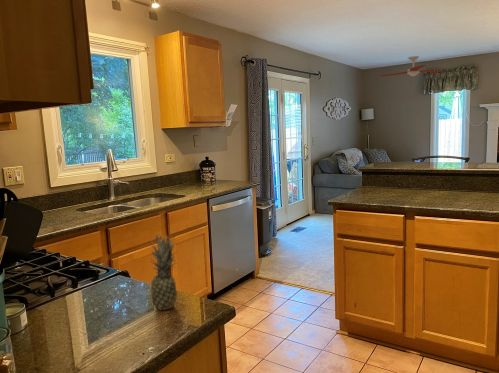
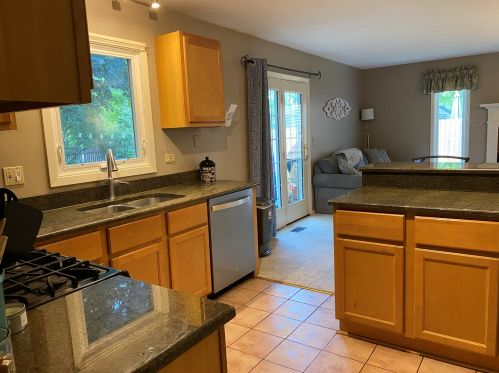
- fruit (163, 270)
- ceiling fan (411, 68)
